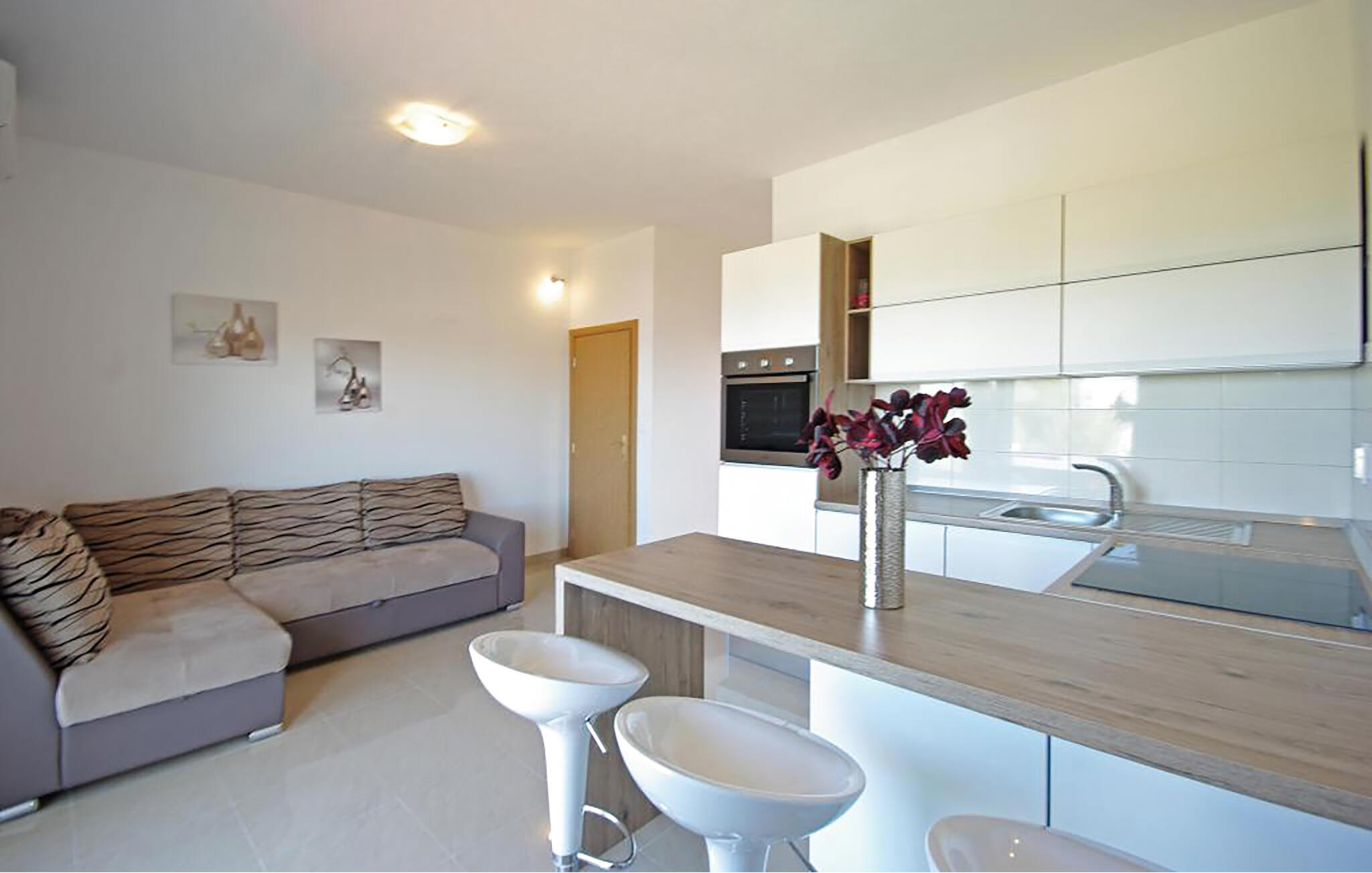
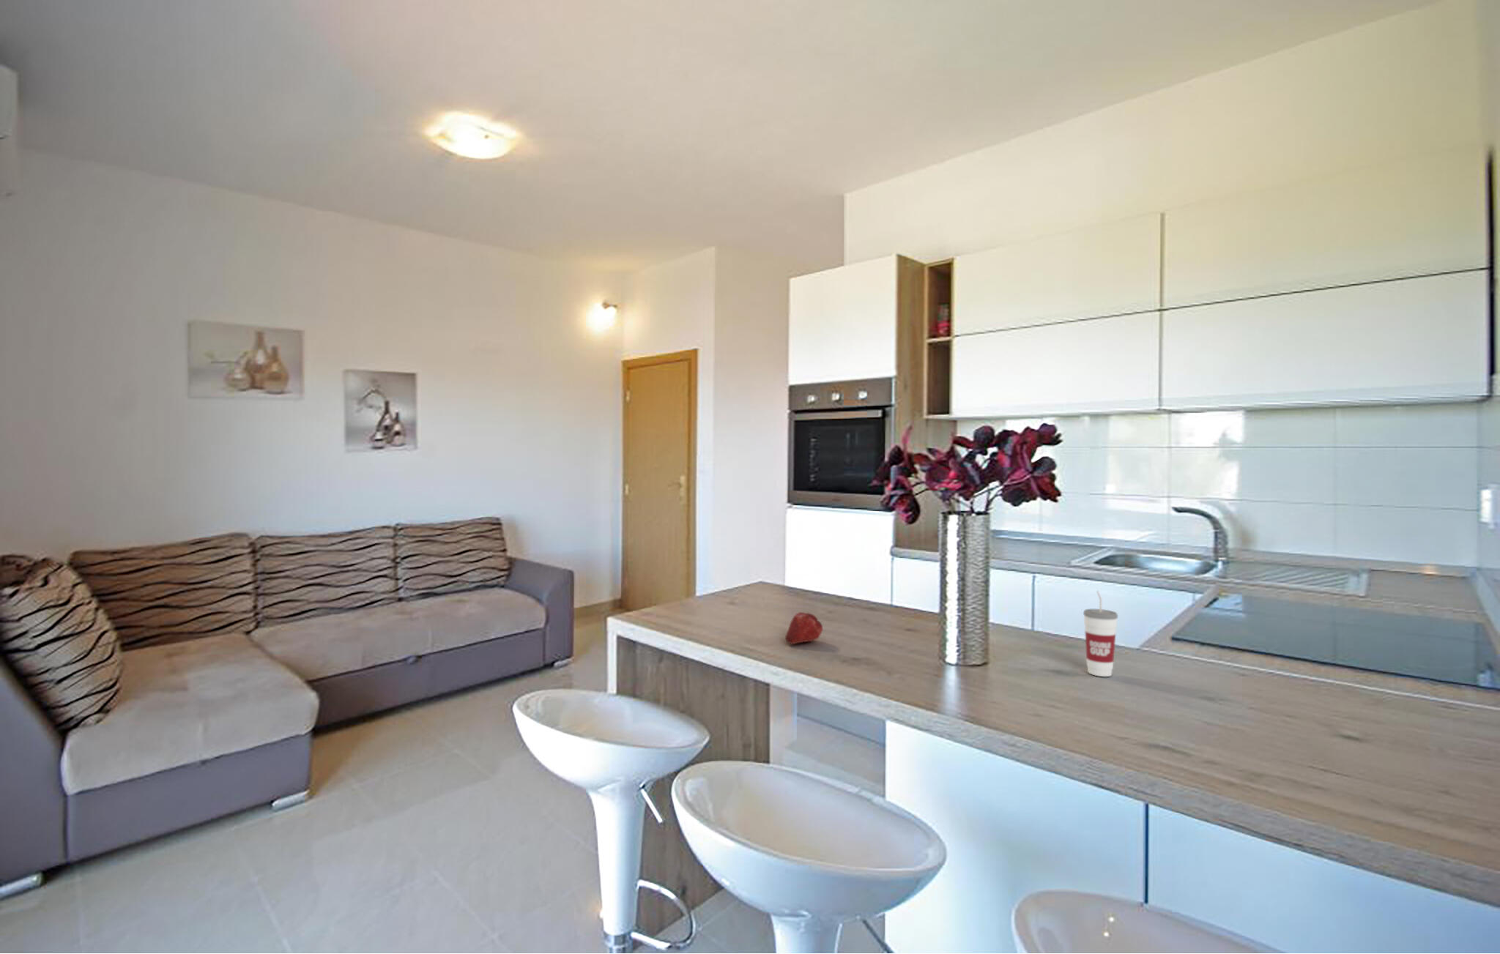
+ fruit (804, 627)
+ cup (1100, 632)
